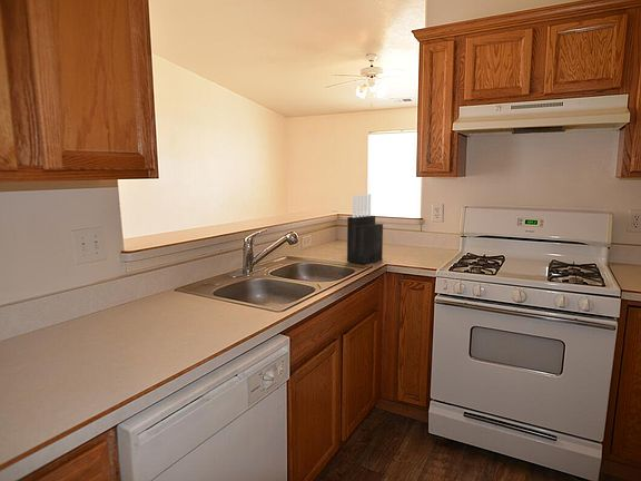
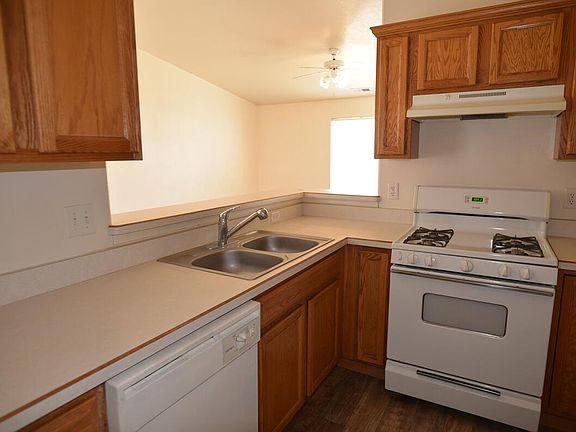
- knife block (367, 227)
